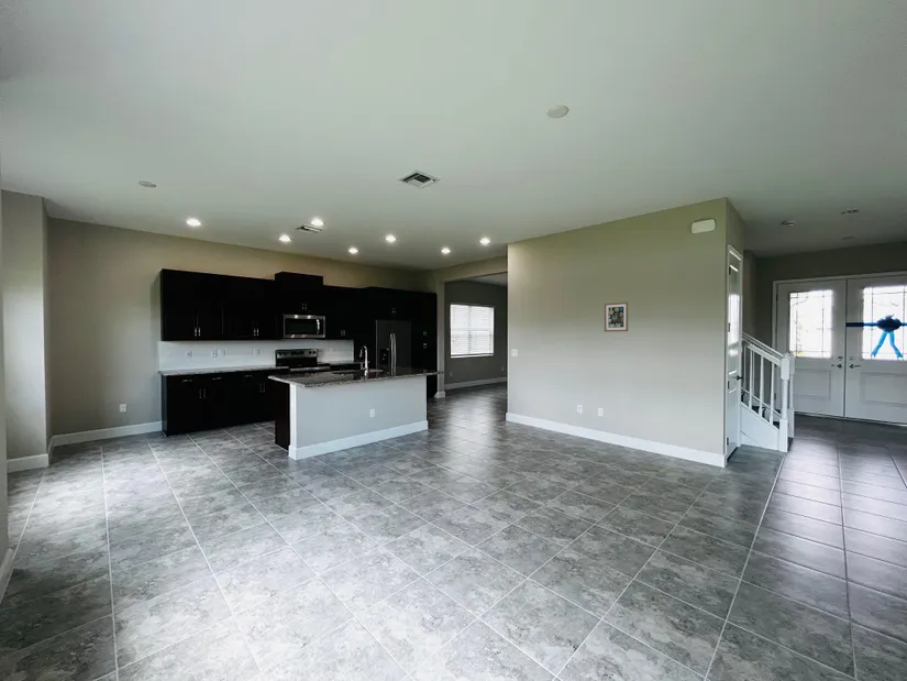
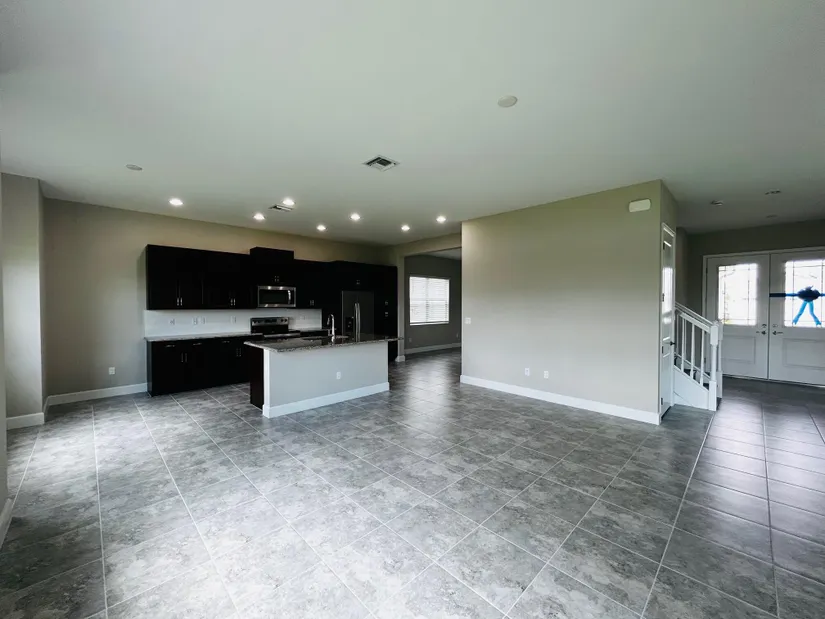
- wall art (616, 317)
